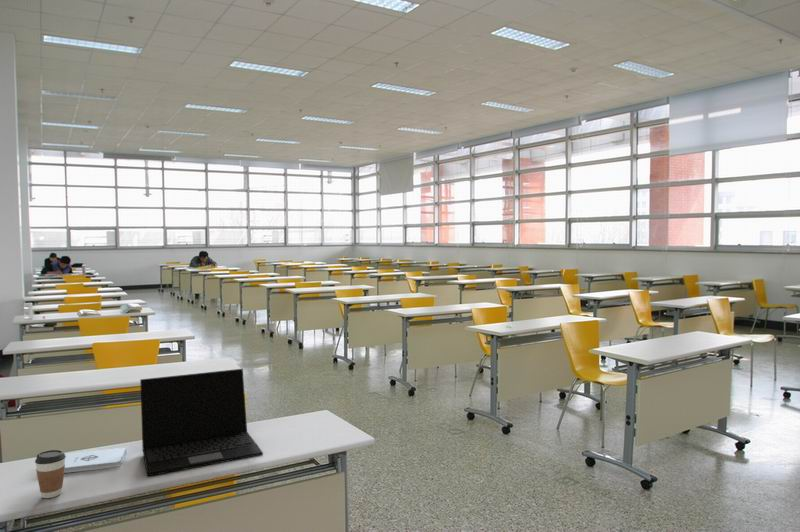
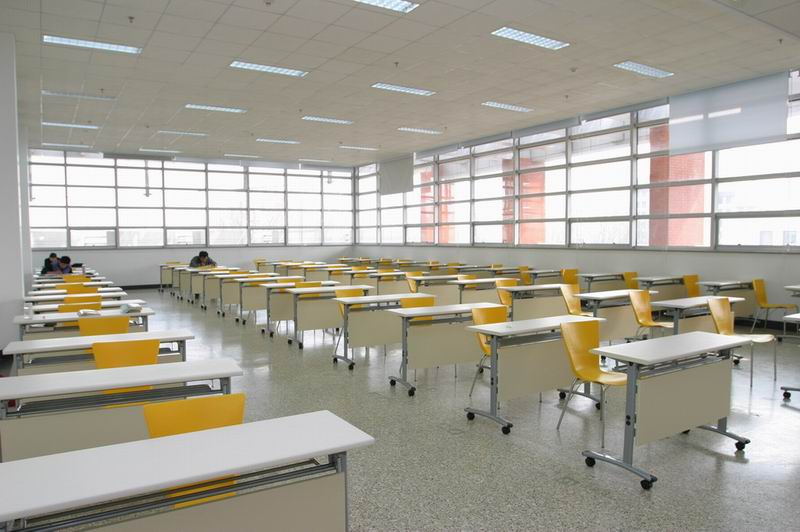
- notepad (87, 460)
- laptop (200, 416)
- coffee cup (50, 473)
